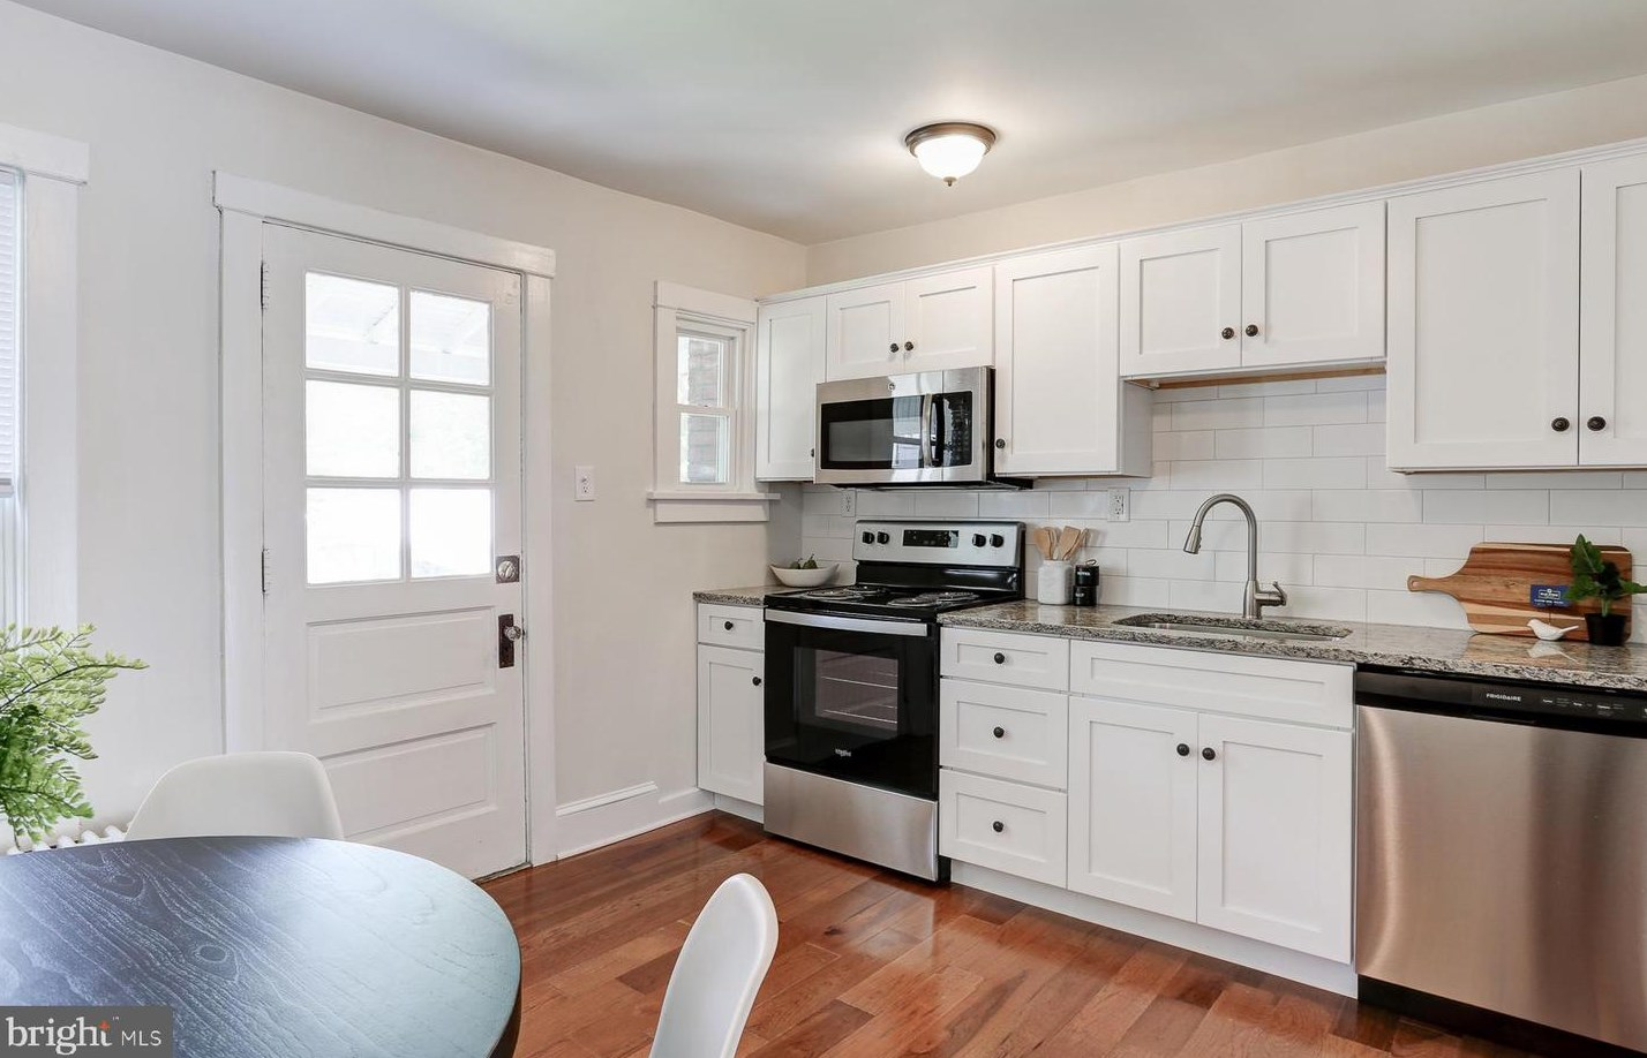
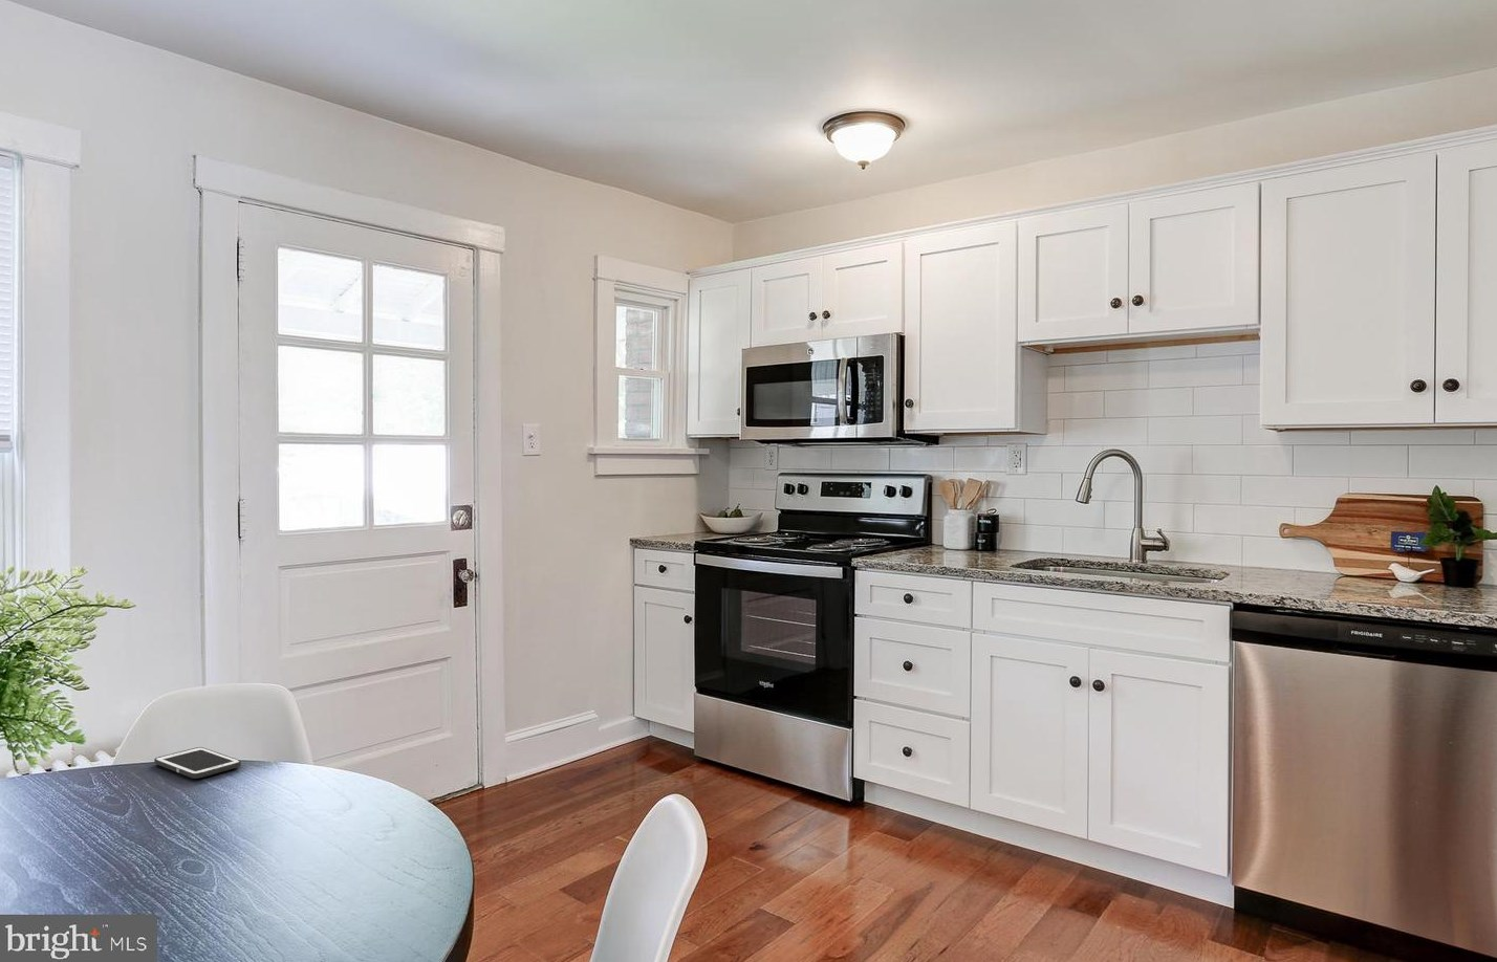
+ cell phone (197, 761)
